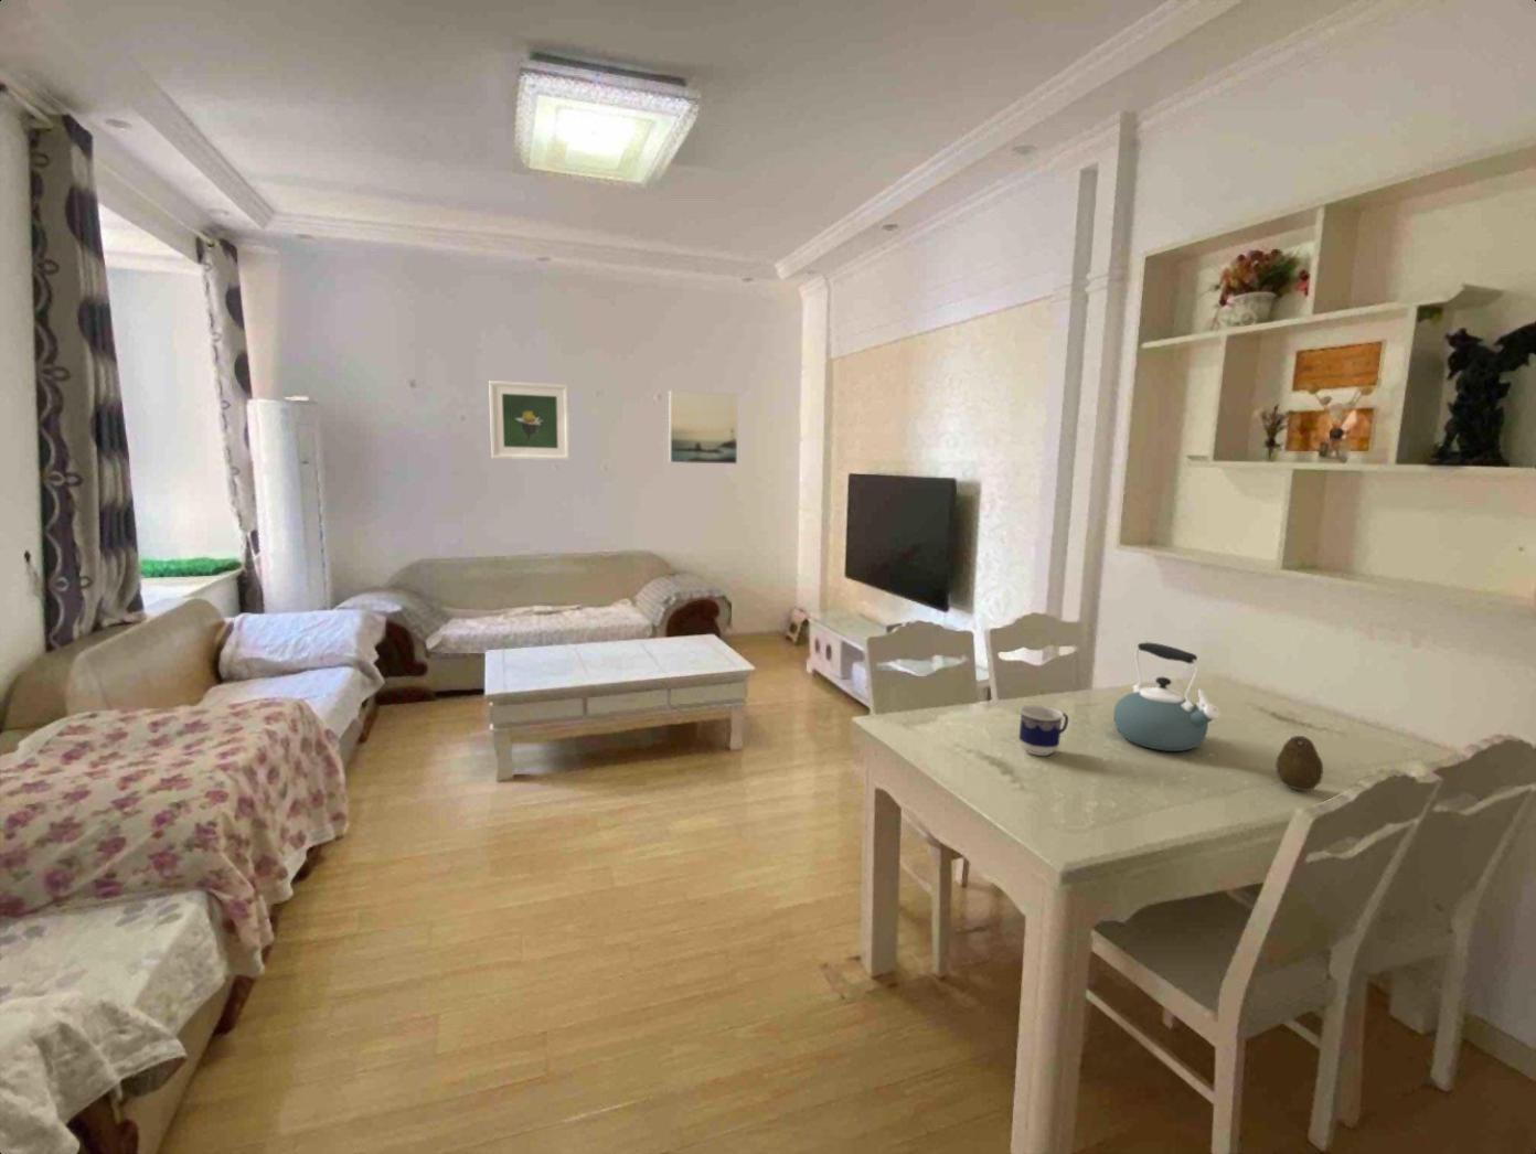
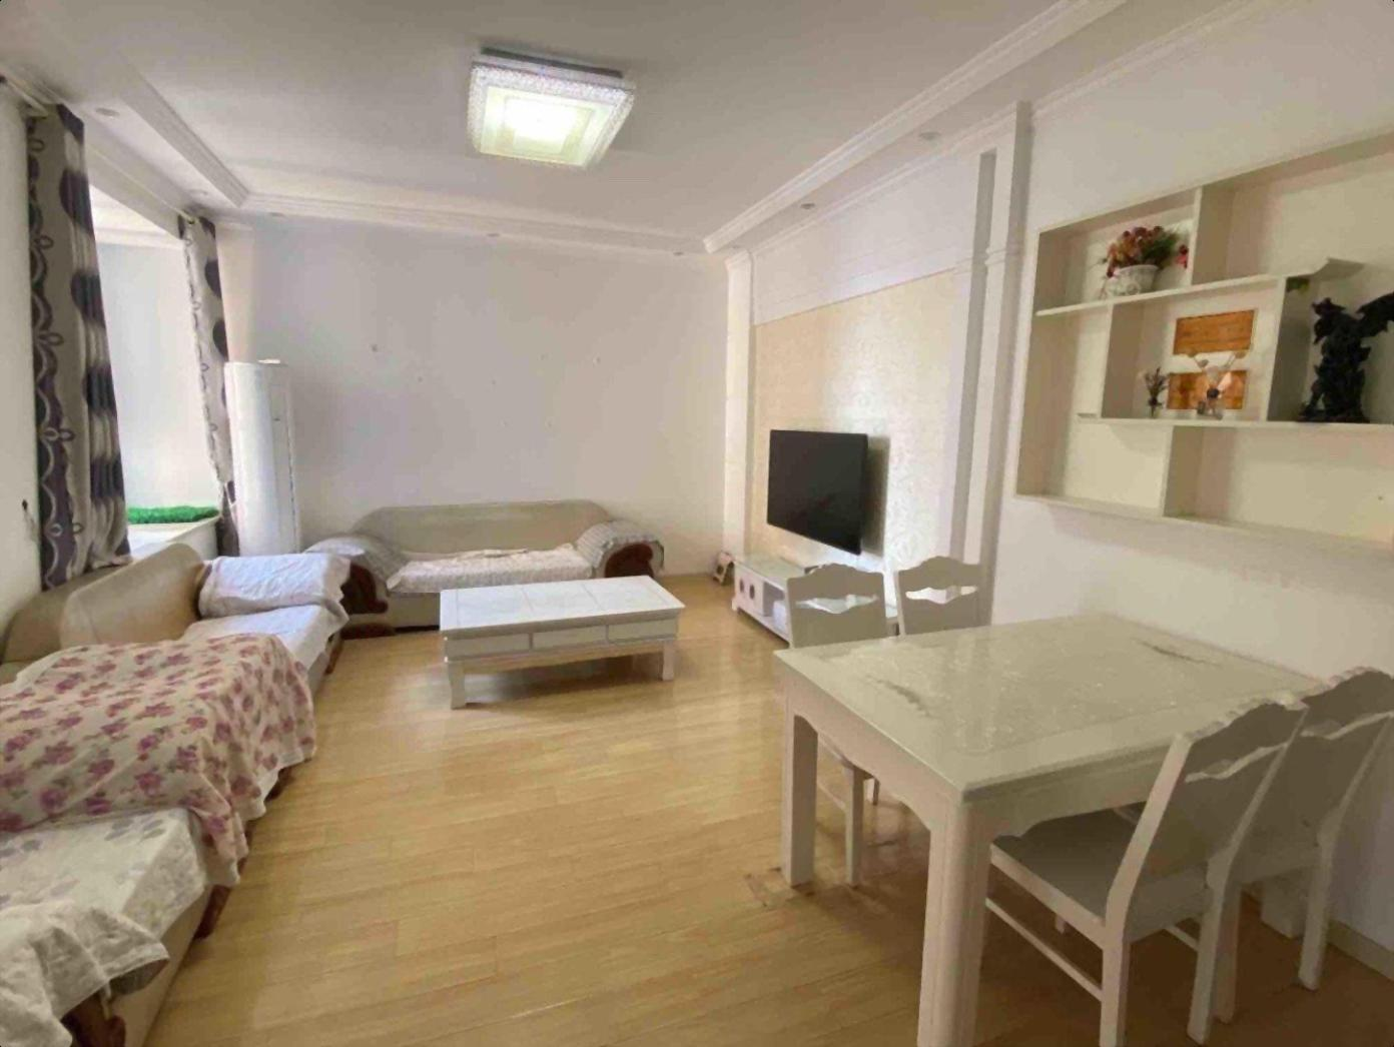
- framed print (703, 428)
- fruit (1298, 762)
- kettle (1170, 696)
- cup (1045, 731)
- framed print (530, 422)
